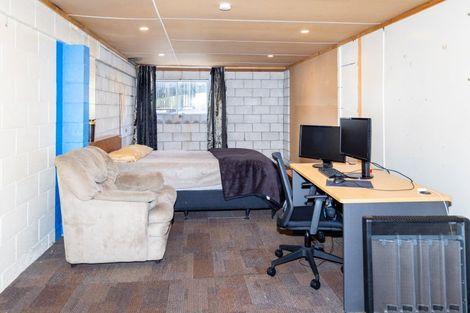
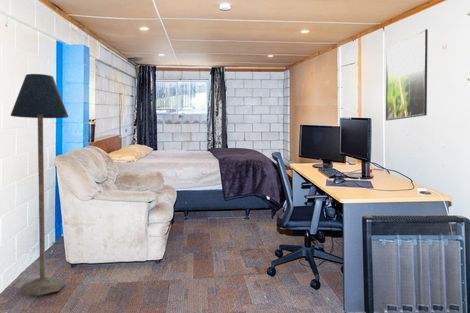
+ floor lamp (40, 182)
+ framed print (404, 79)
